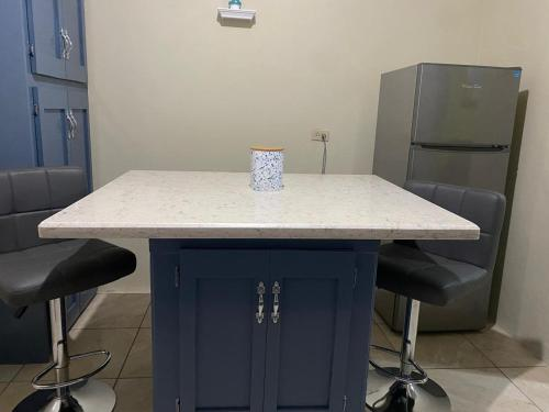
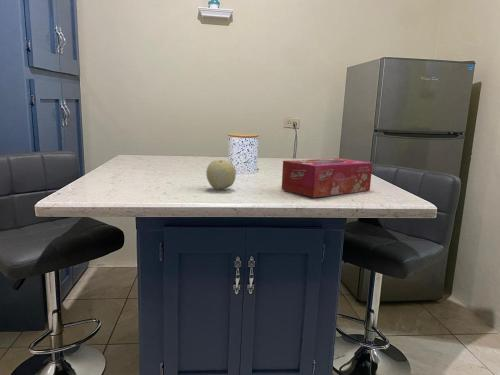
+ fruit (220, 174)
+ tissue box (327, 175)
